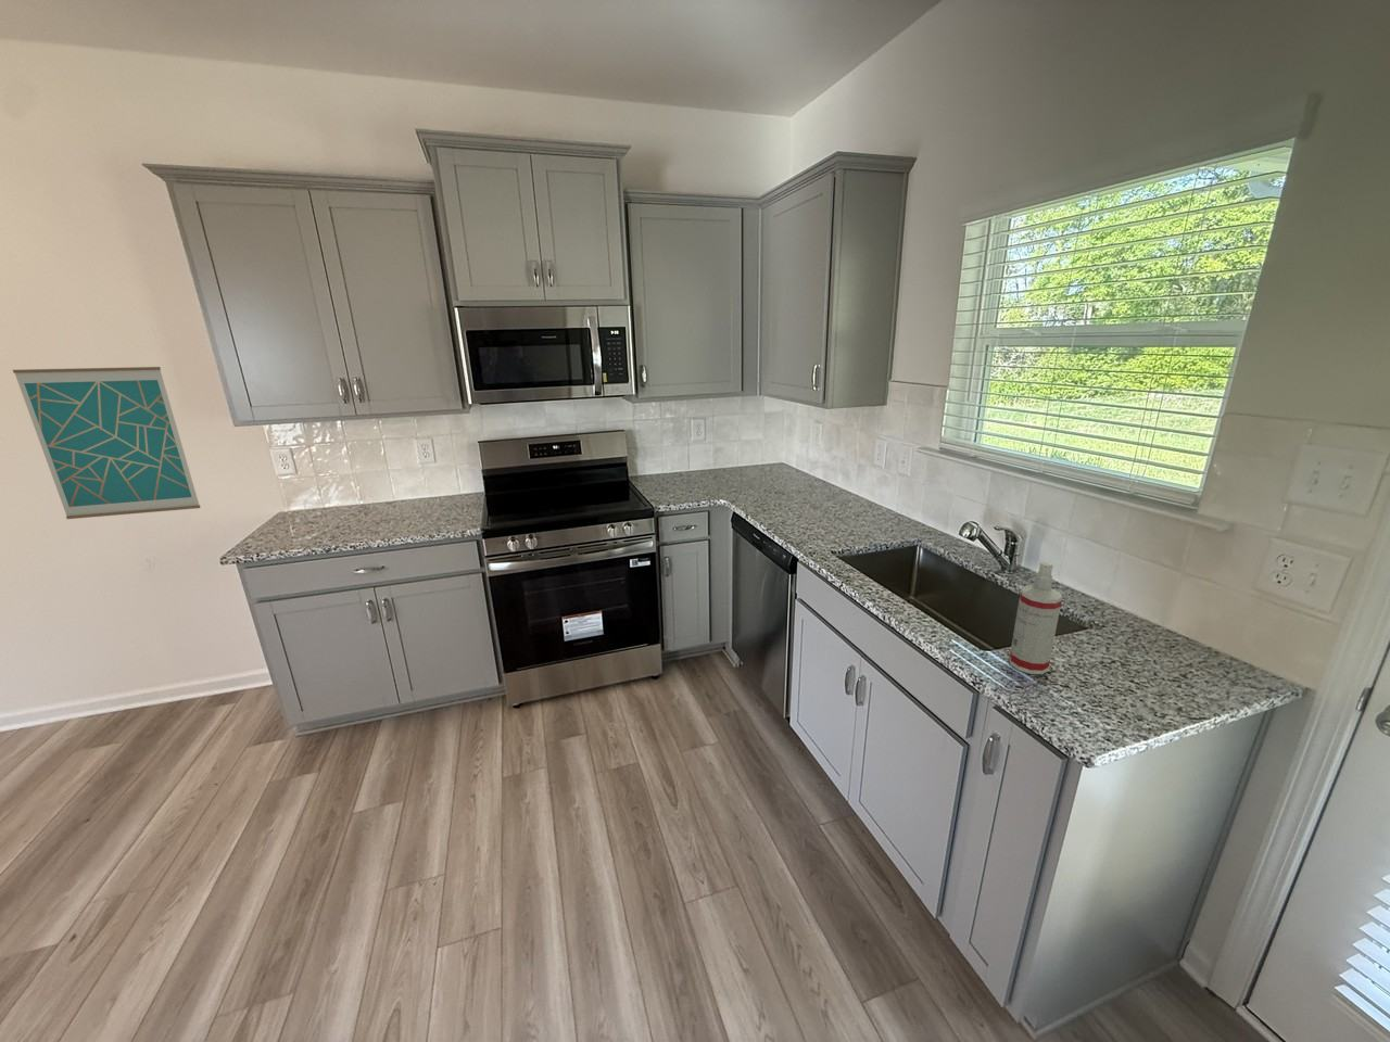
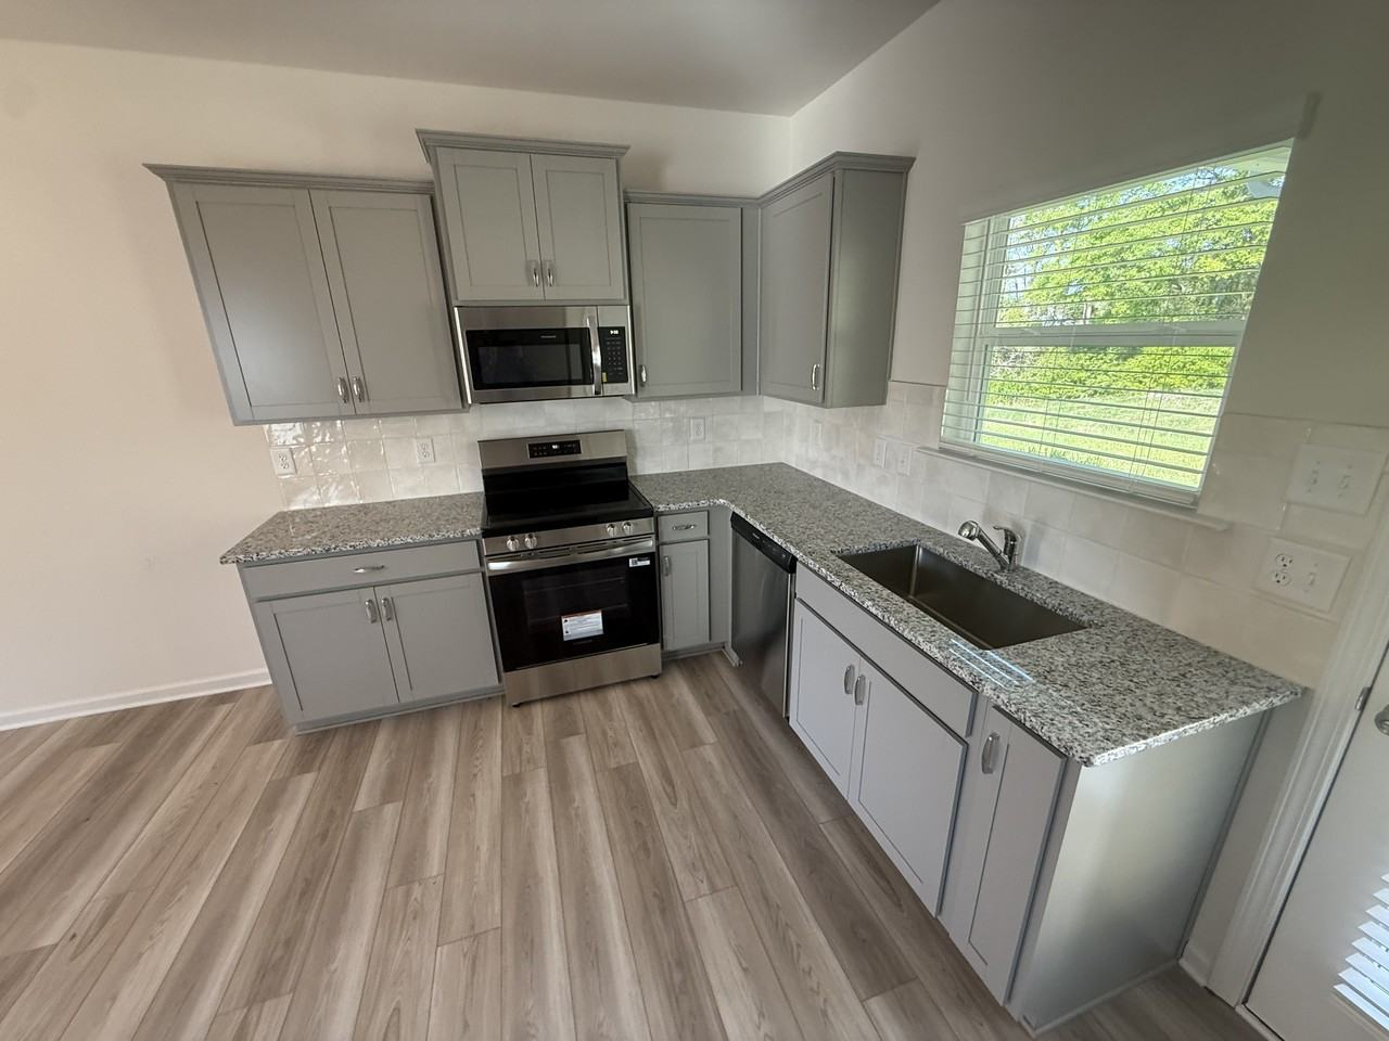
- spray bottle (1038, 615)
- wall art (113, 443)
